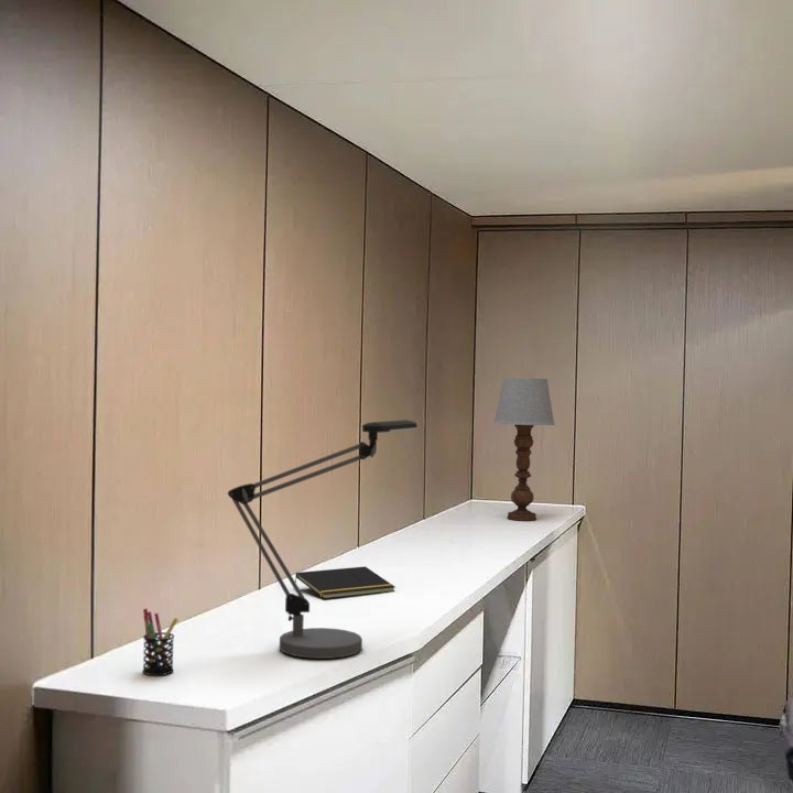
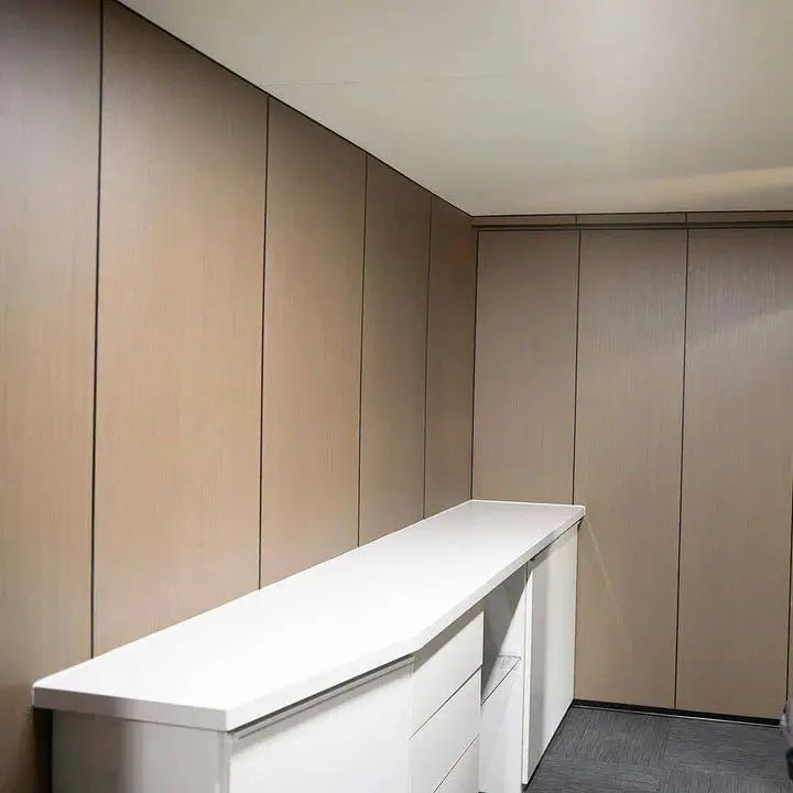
- table lamp (523, 448)
- desk lamp (308, 478)
- notepad (345, 582)
- pen holder (155, 641)
